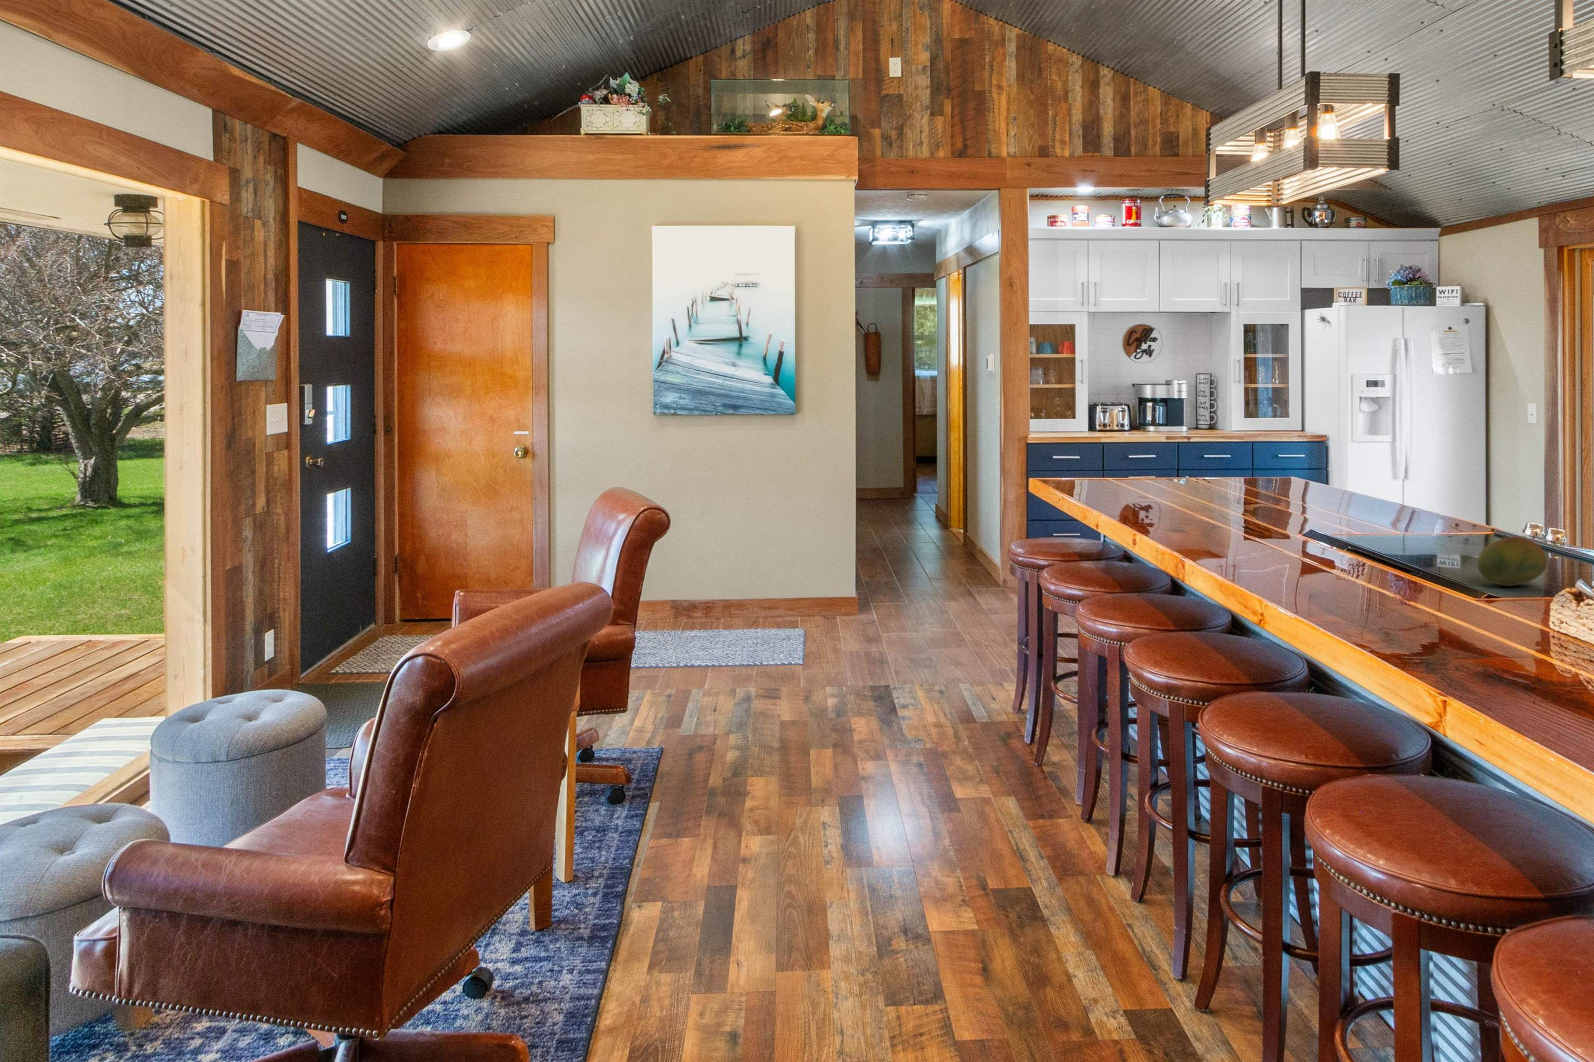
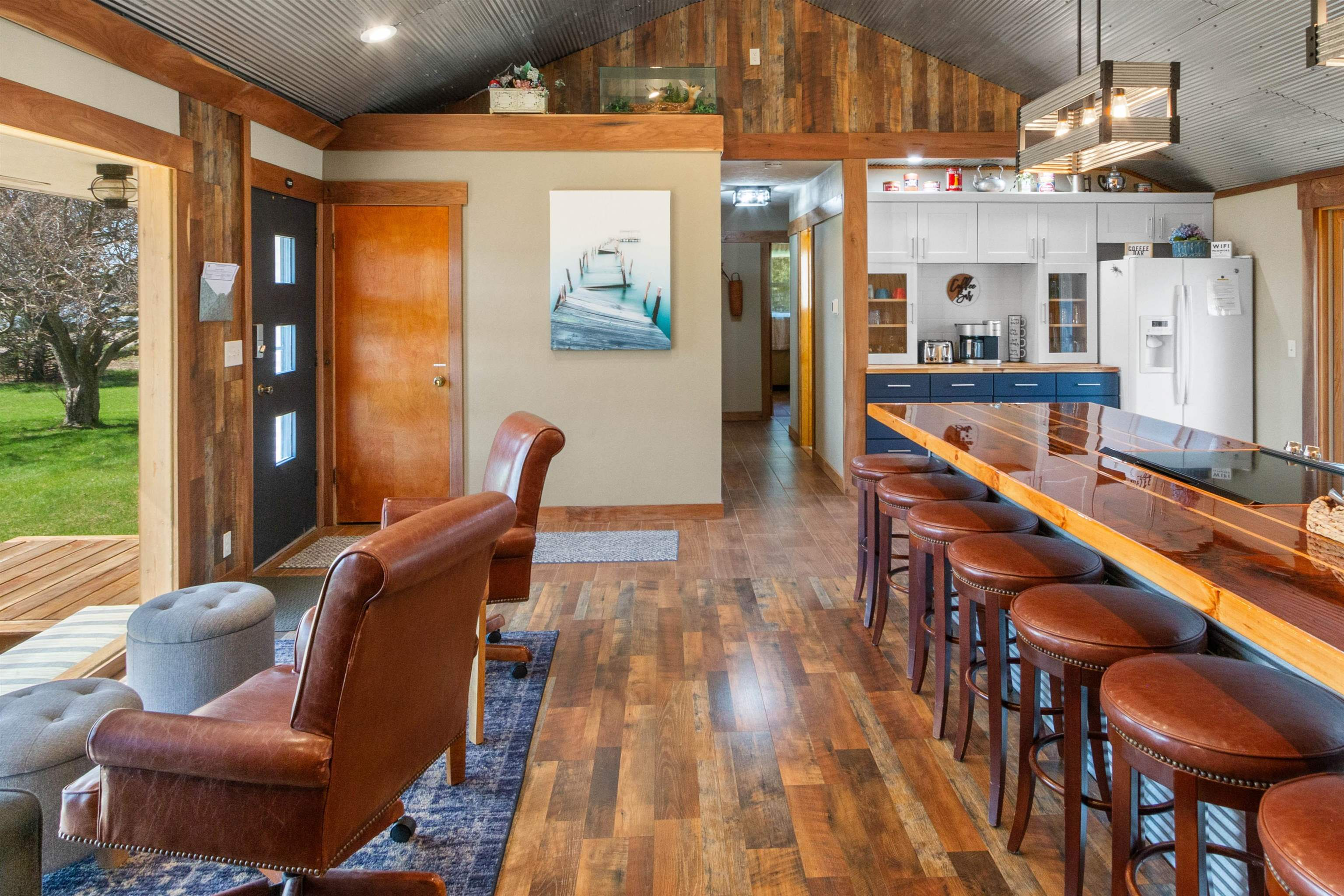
- fruit (1511, 561)
